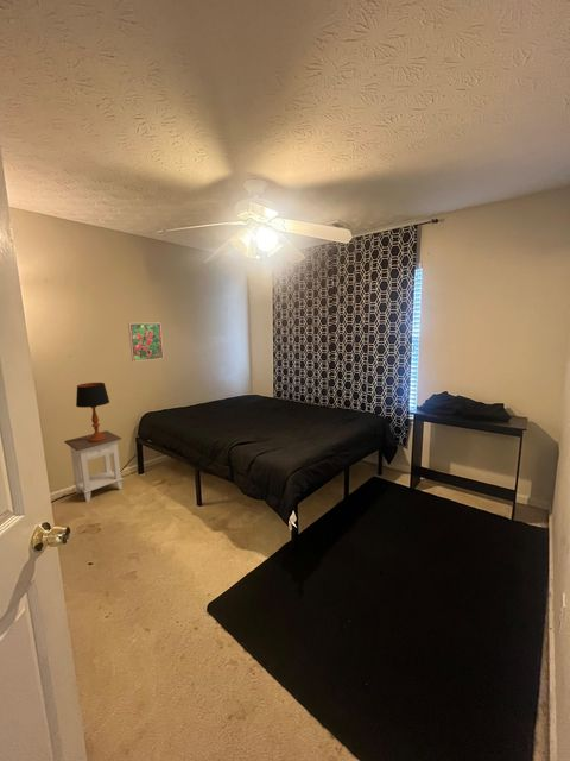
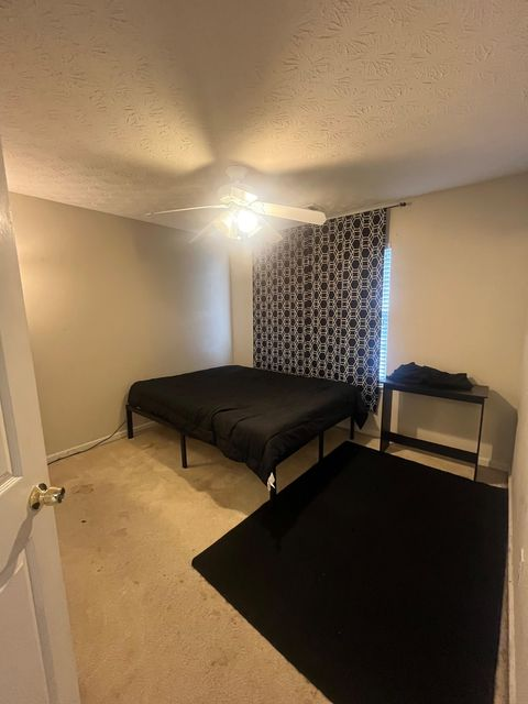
- nightstand (94, 458)
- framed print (146, 341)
- table lamp (94, 411)
